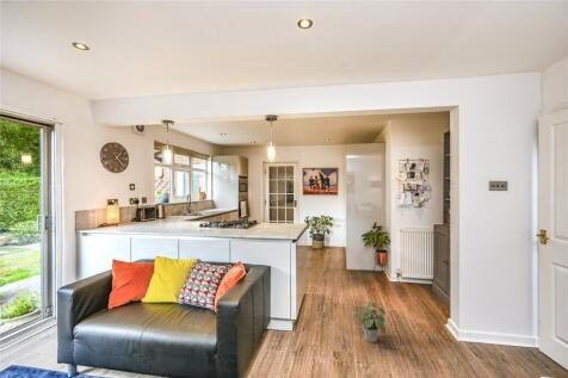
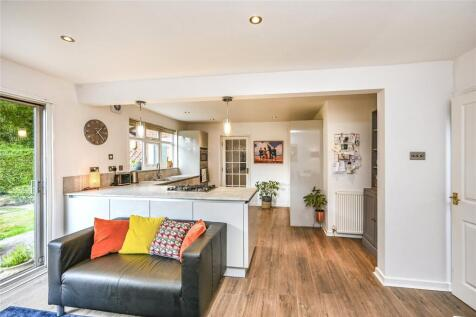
- potted plant (371, 323)
